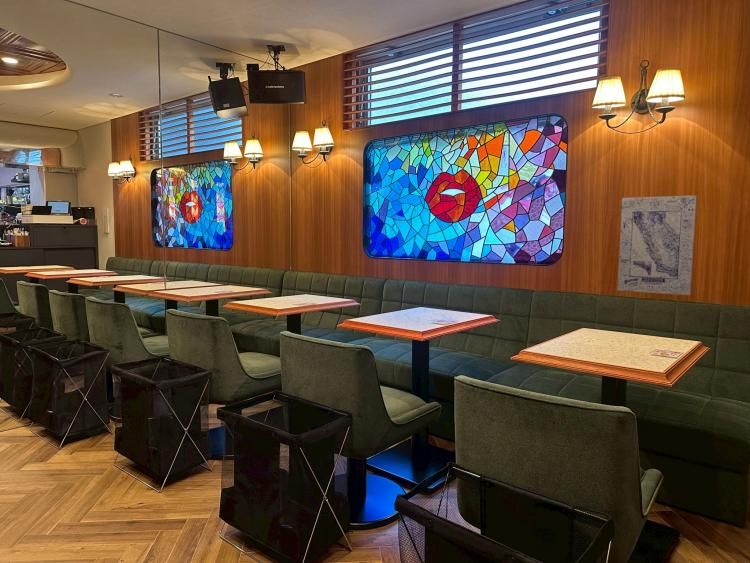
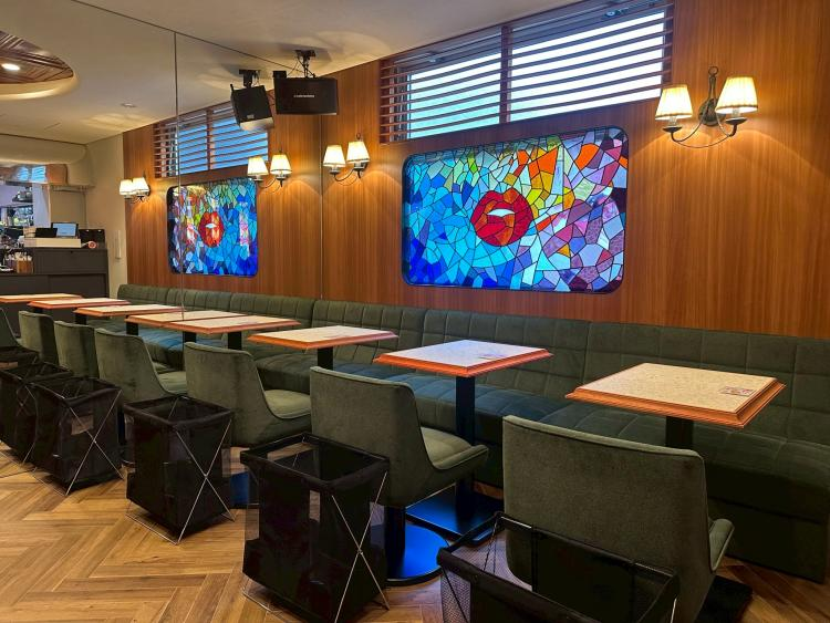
- wall art (655, 245)
